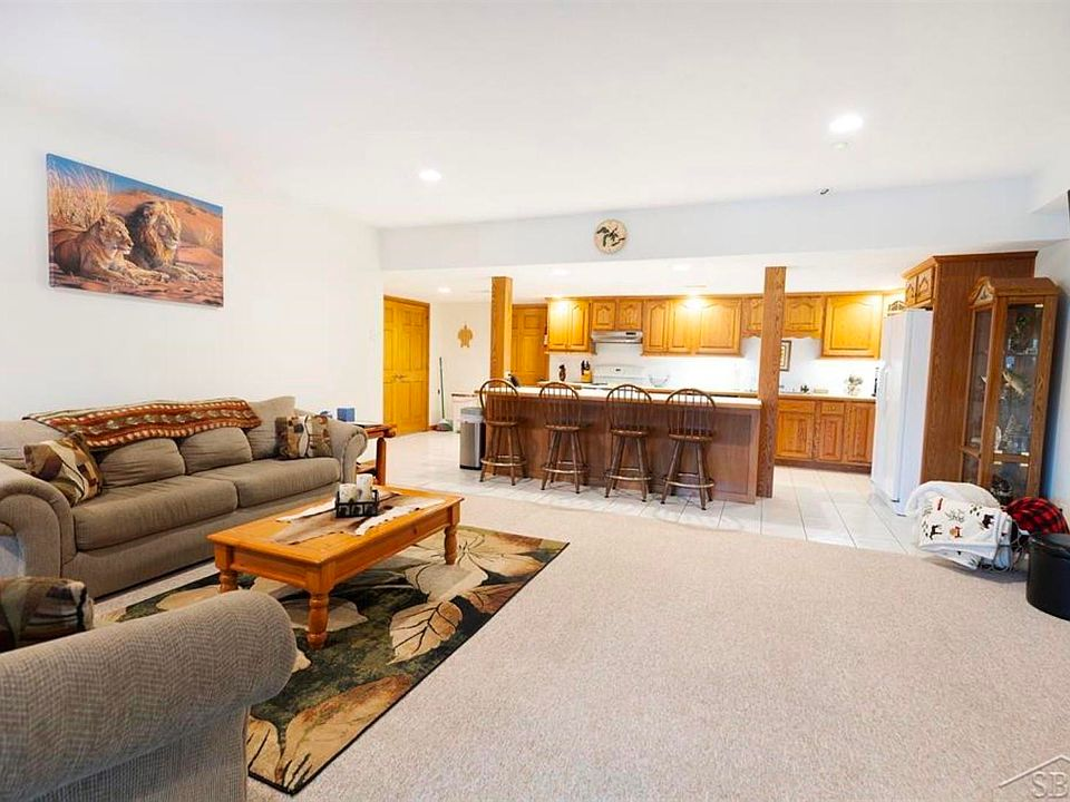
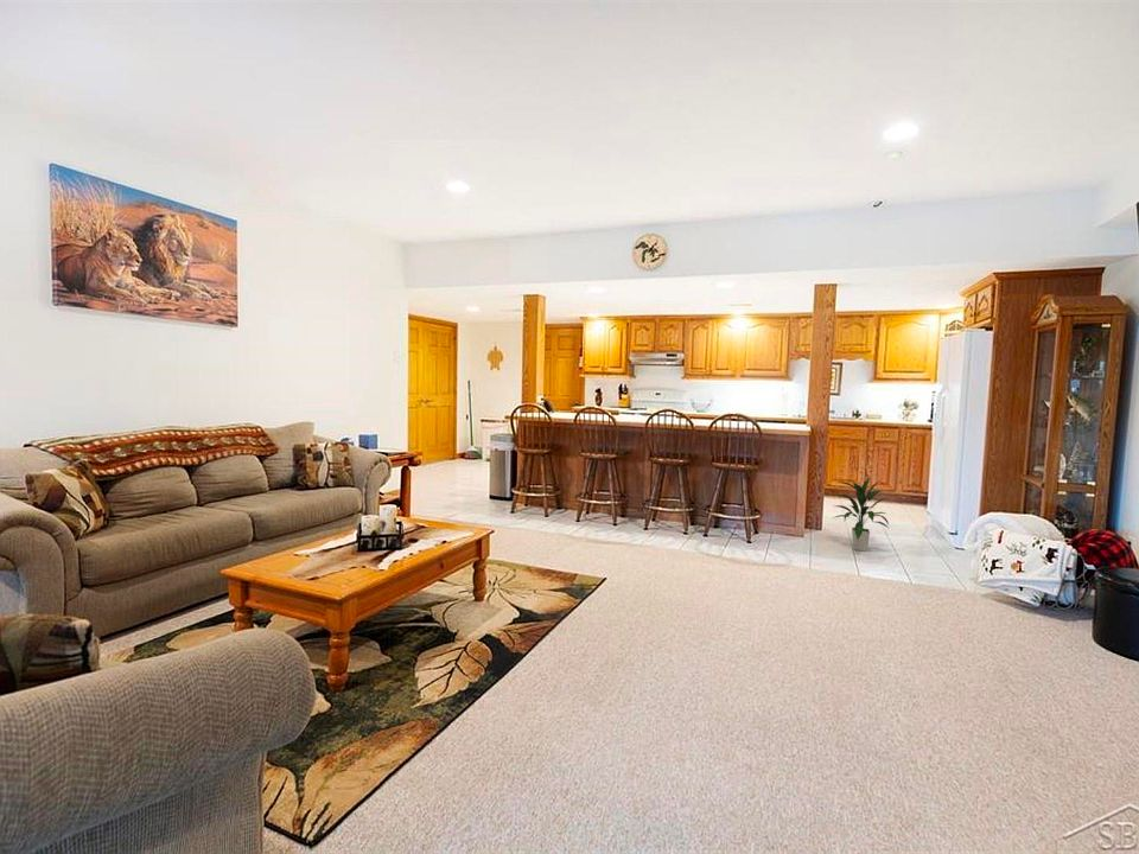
+ indoor plant (860, 512)
